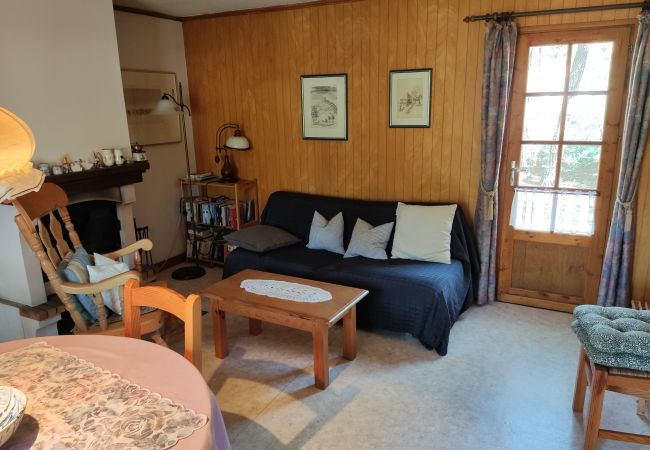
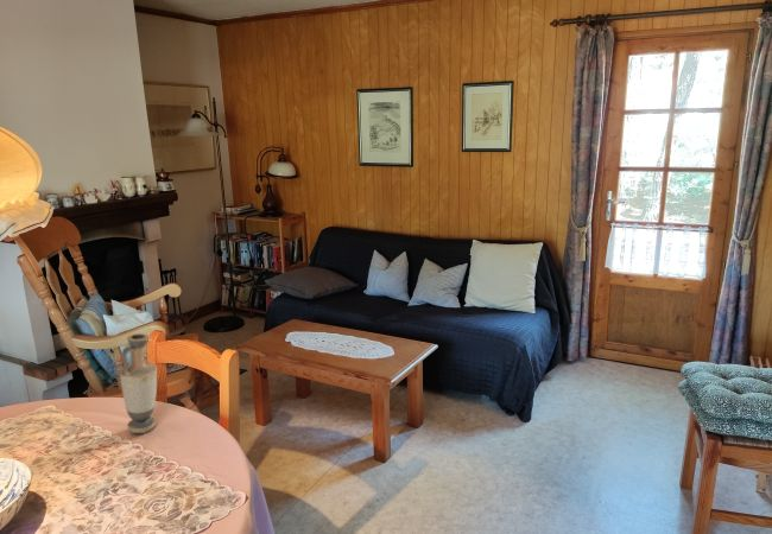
+ vase (140, 383)
